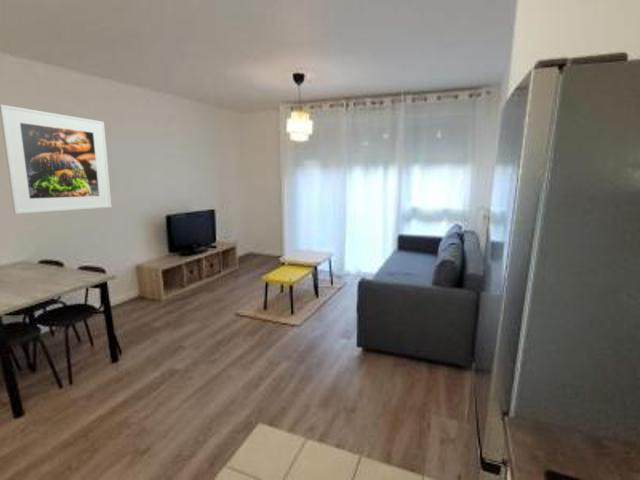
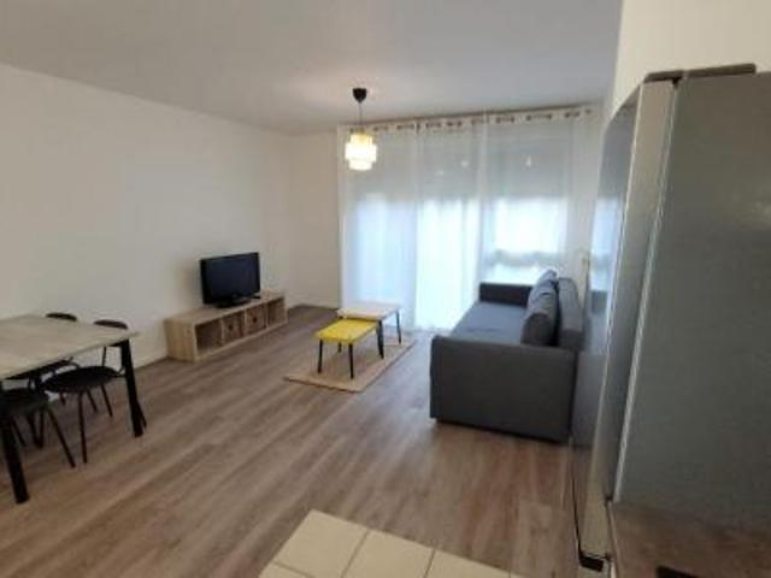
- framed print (63, 163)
